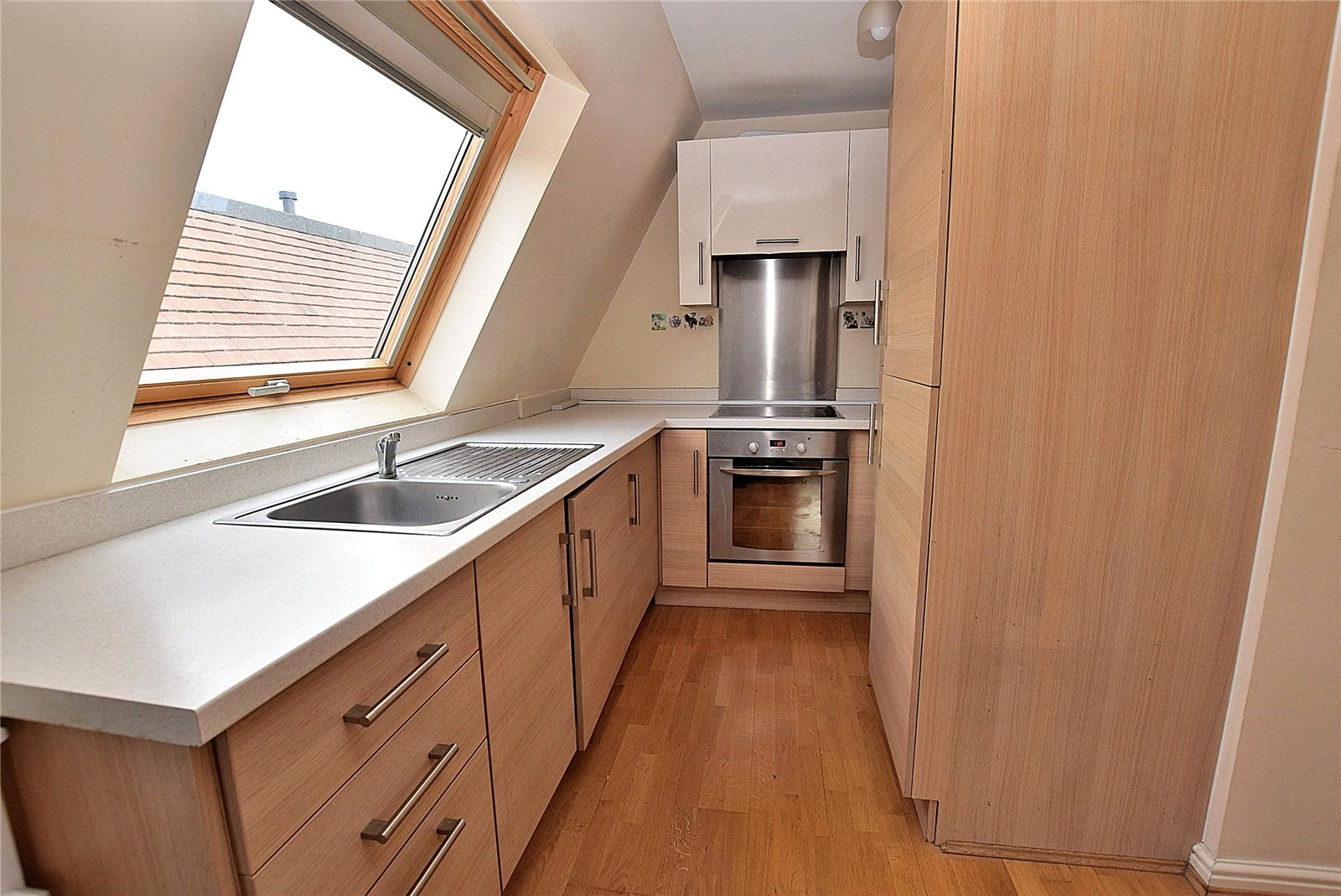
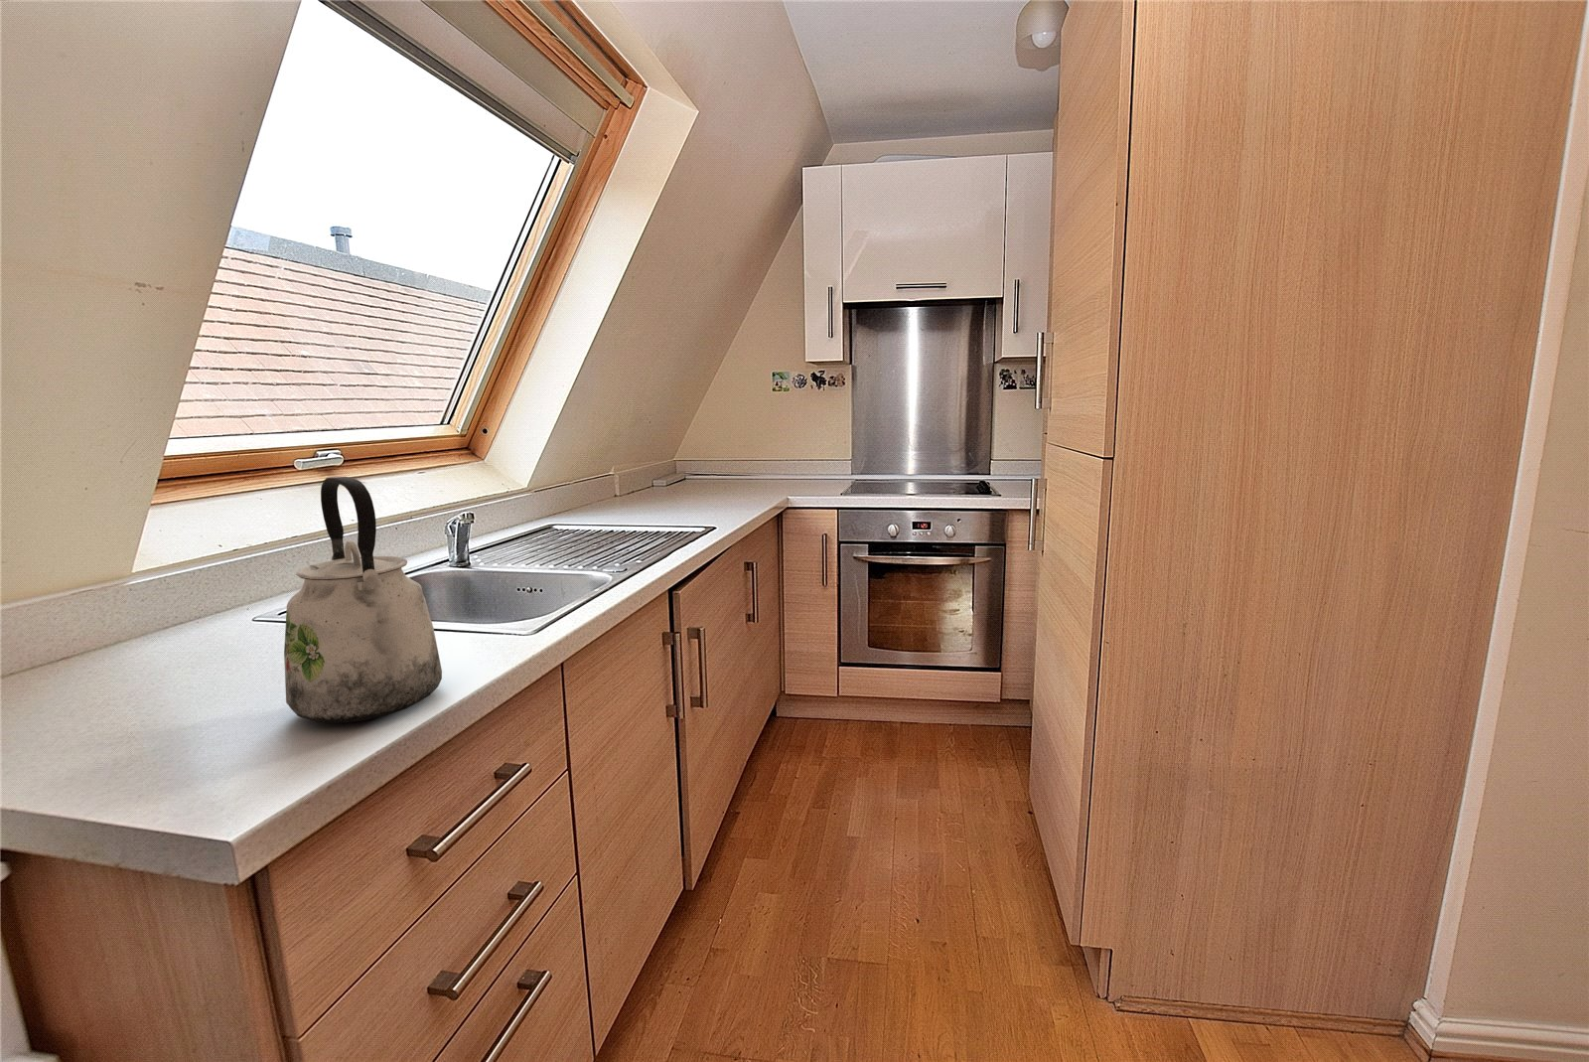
+ kettle (348, 589)
